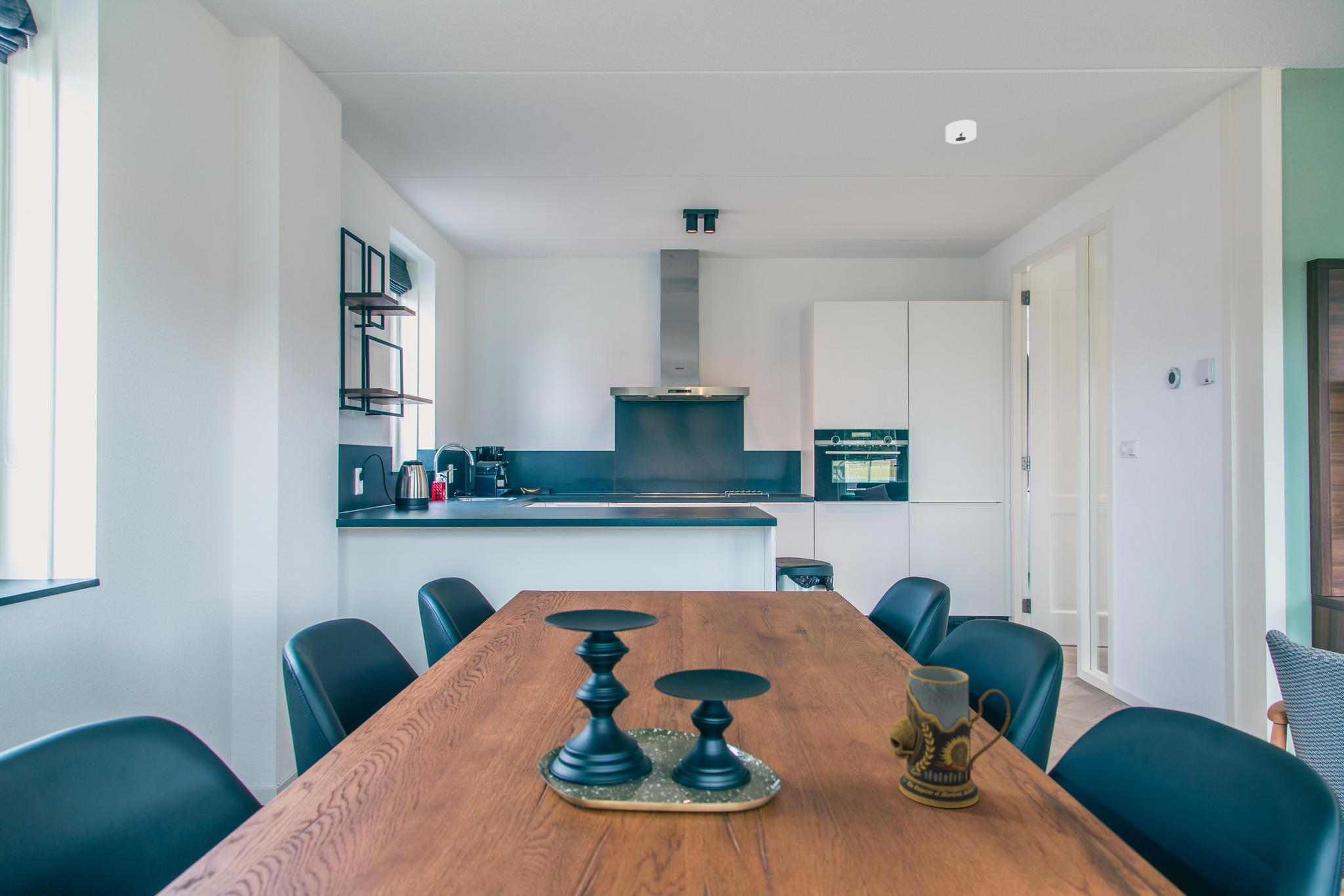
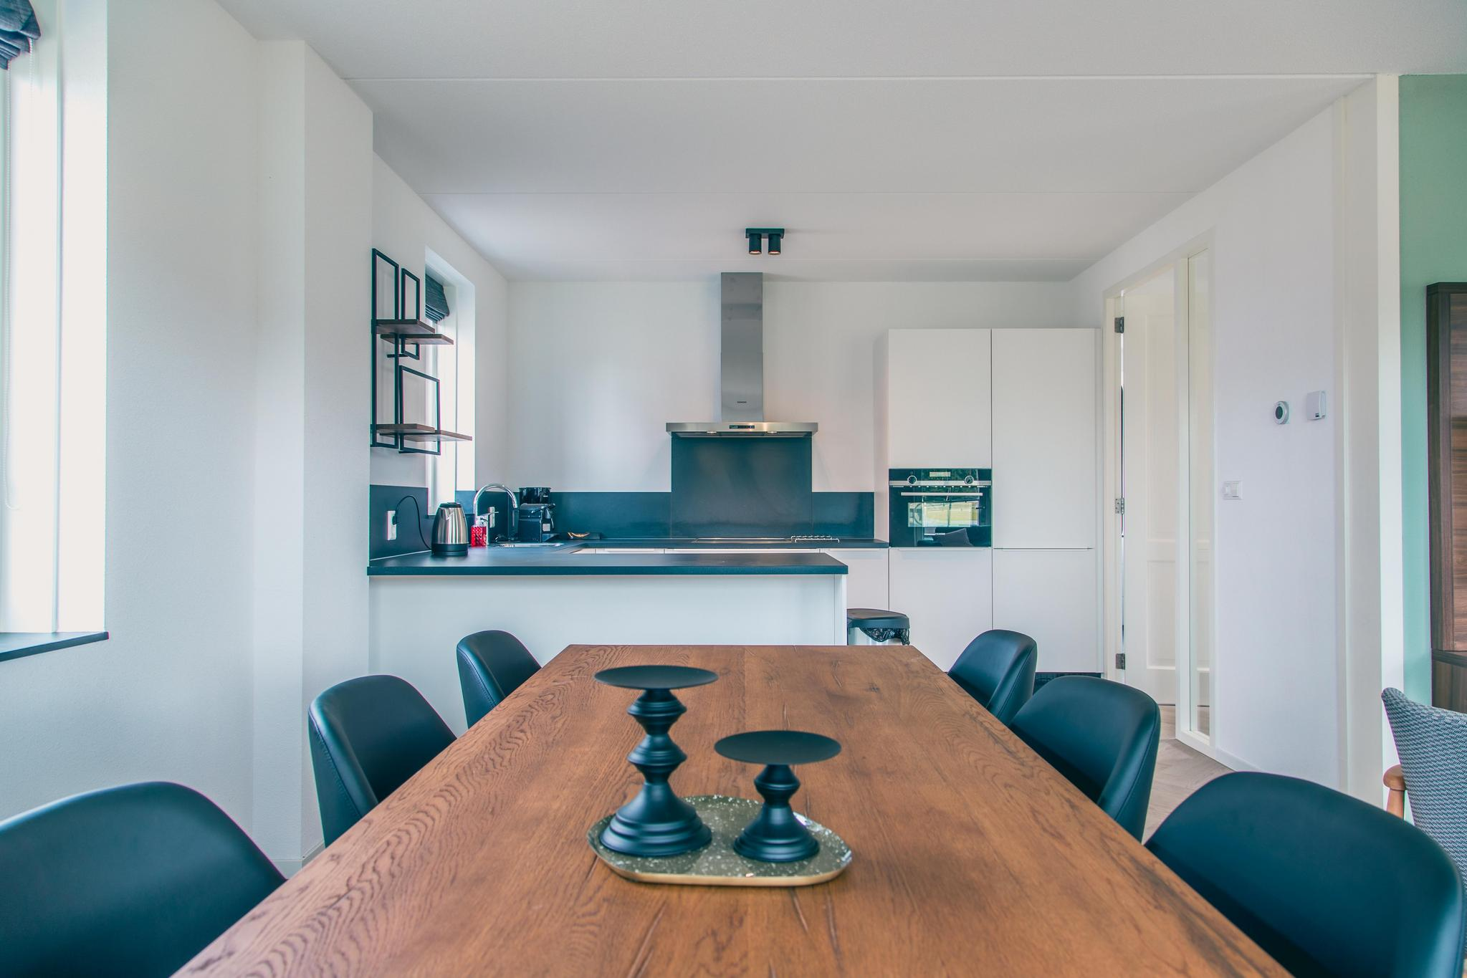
- smoke detector (961, 133)
- mug (949, 733)
